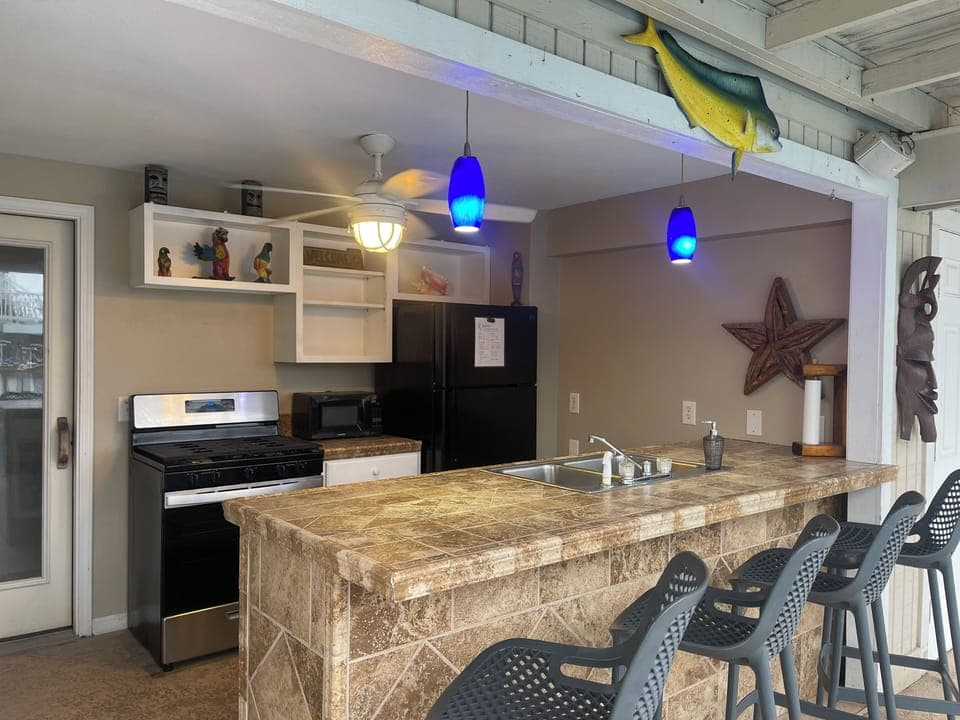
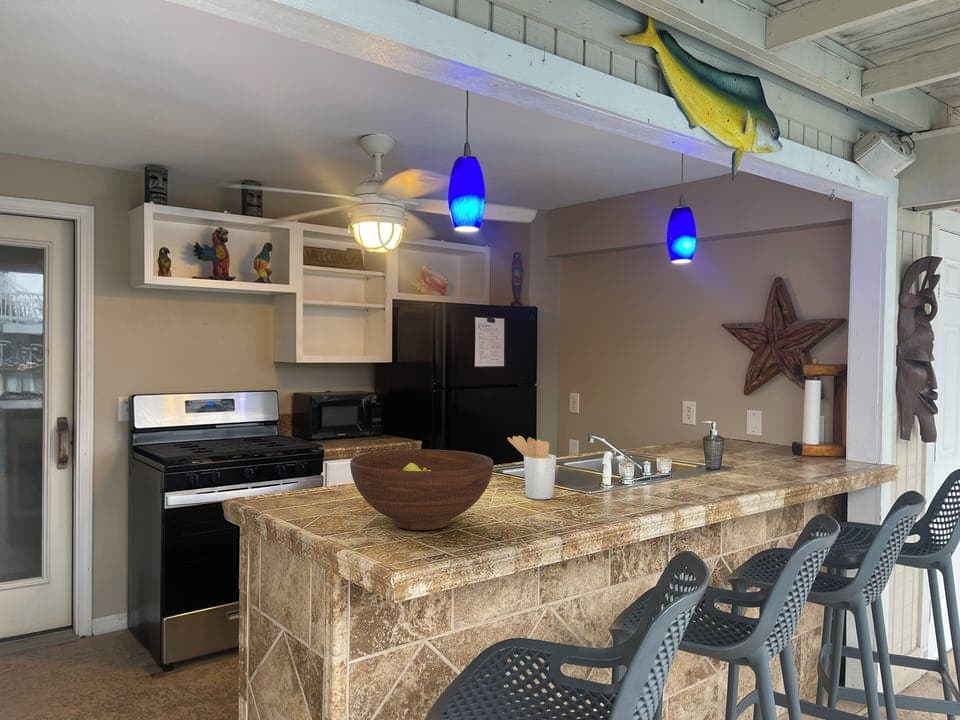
+ fruit bowl (422, 492)
+ utensil holder (532, 465)
